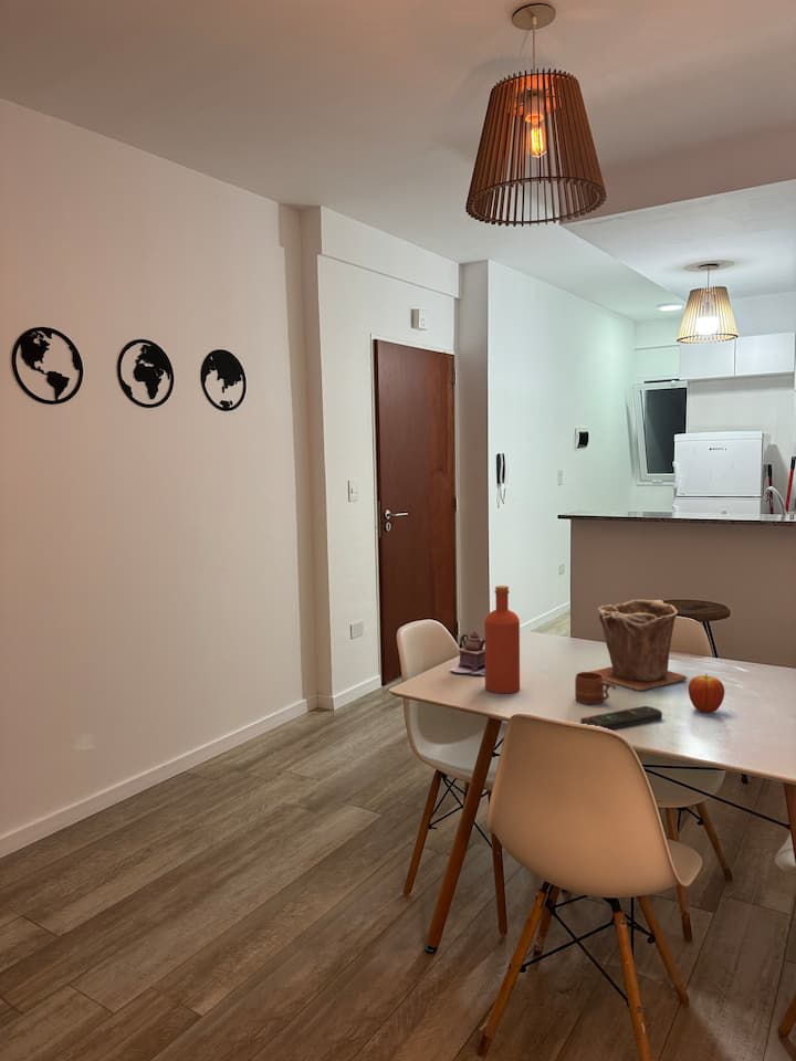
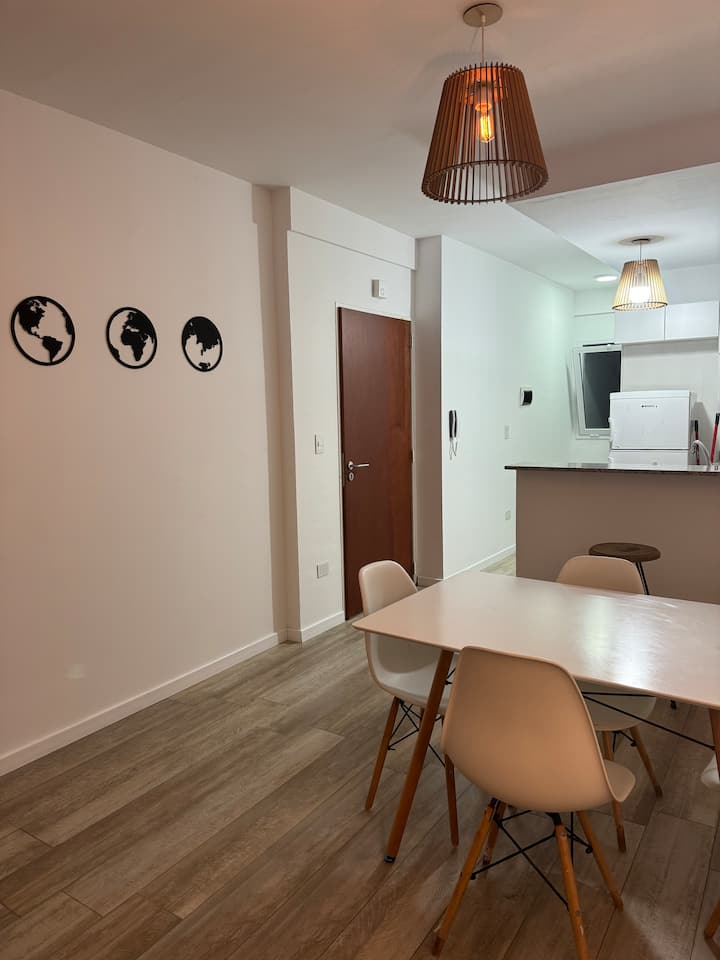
- mug (595, 689)
- remote control (621, 717)
- bottle (502, 638)
- fruit (705, 692)
- plant pot (636, 640)
- teapot (475, 650)
